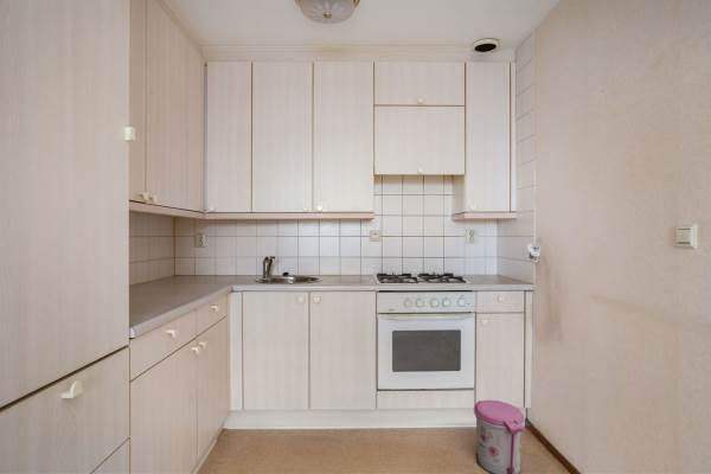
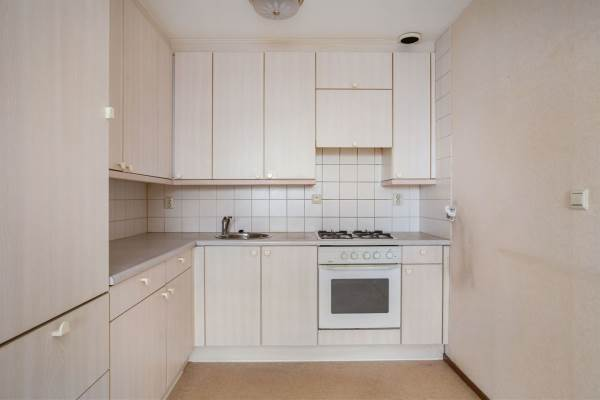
- trash can (498, 435)
